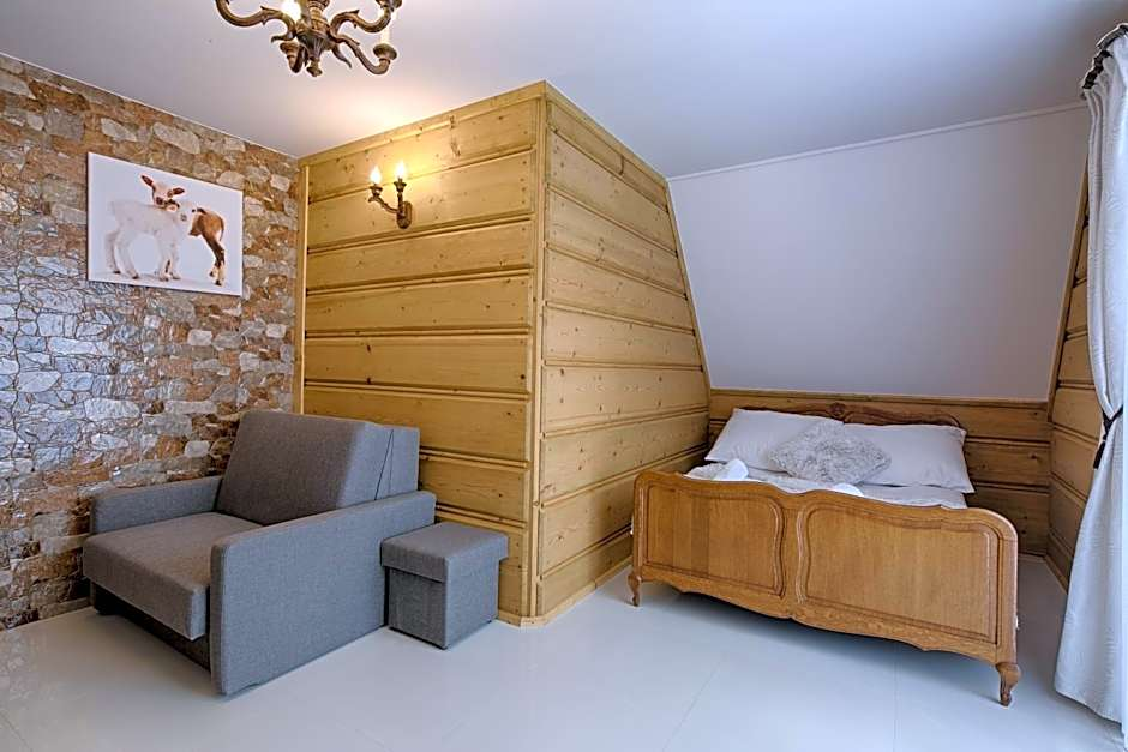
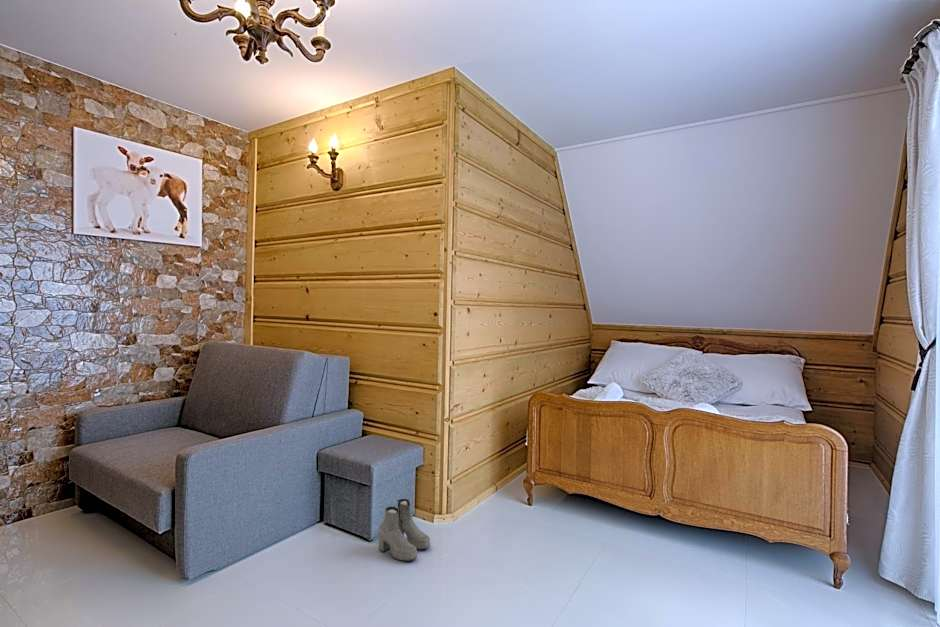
+ boots (404, 527)
